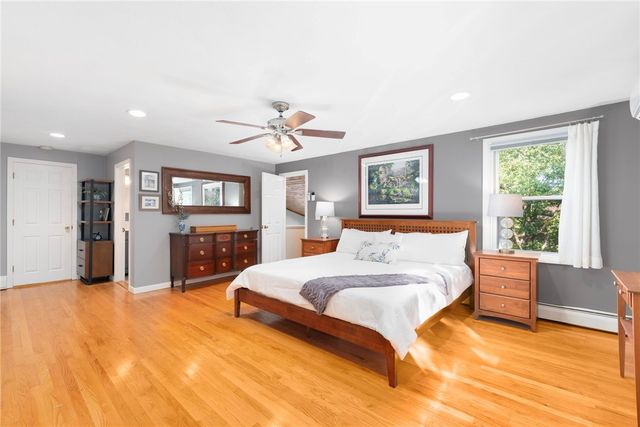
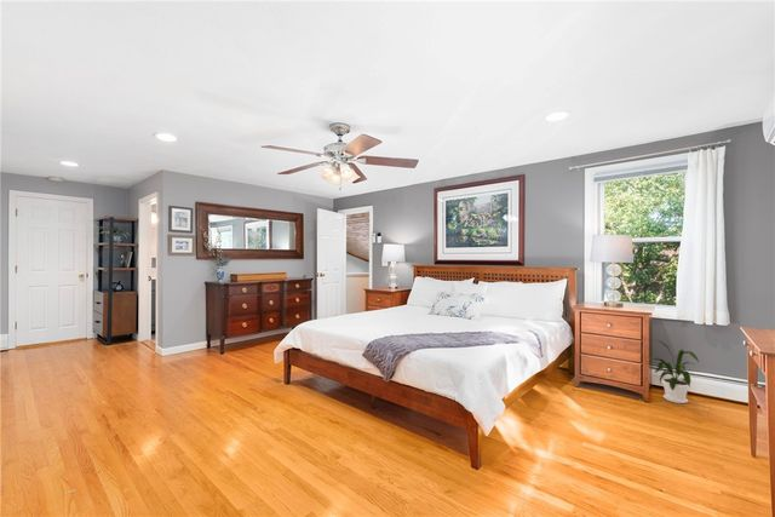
+ house plant (672, 370)
